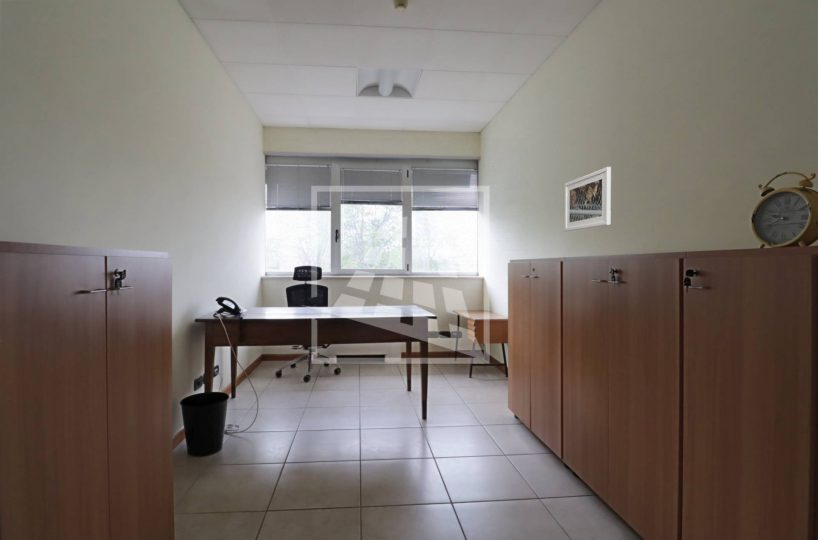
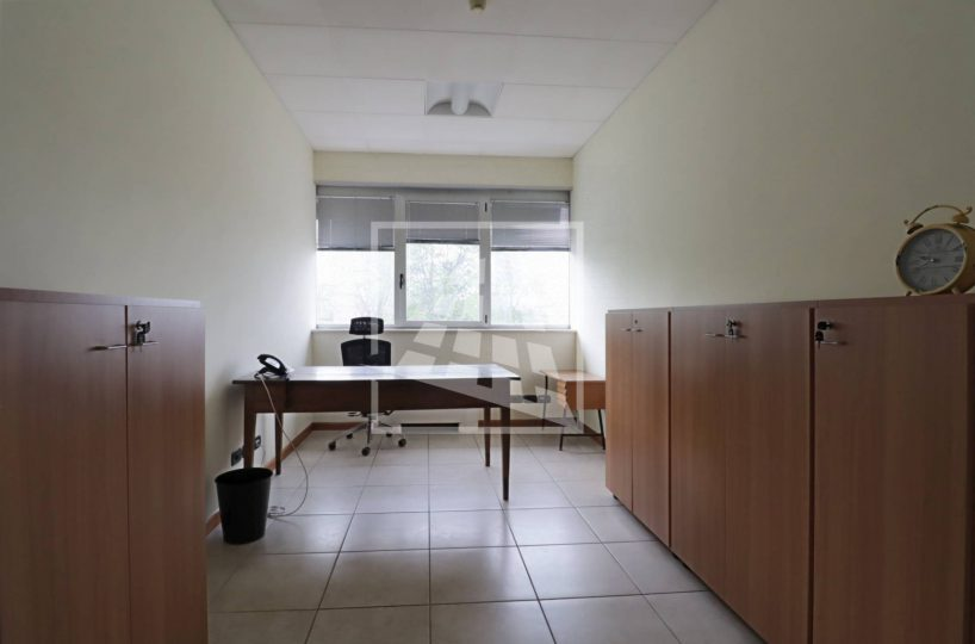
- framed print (585, 202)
